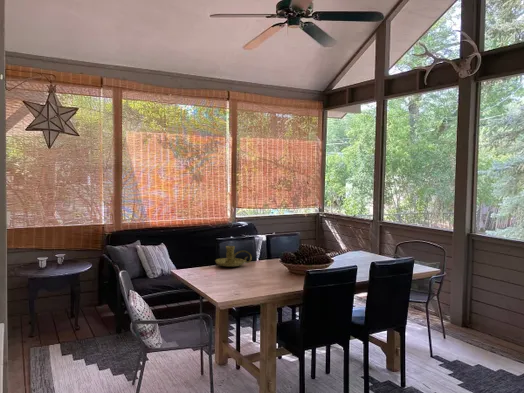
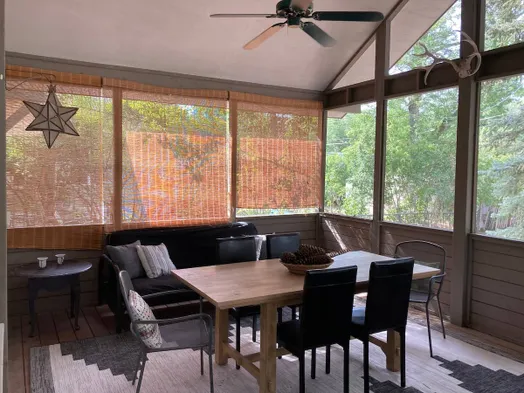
- candle holder (233, 256)
